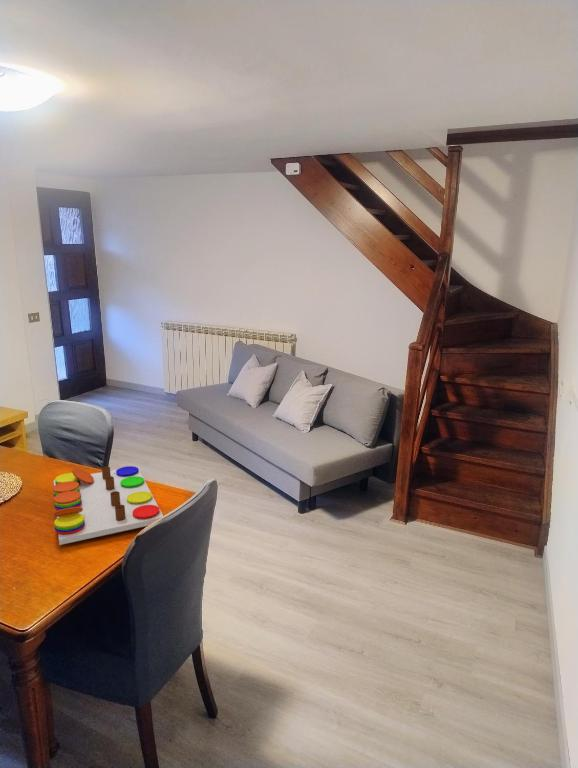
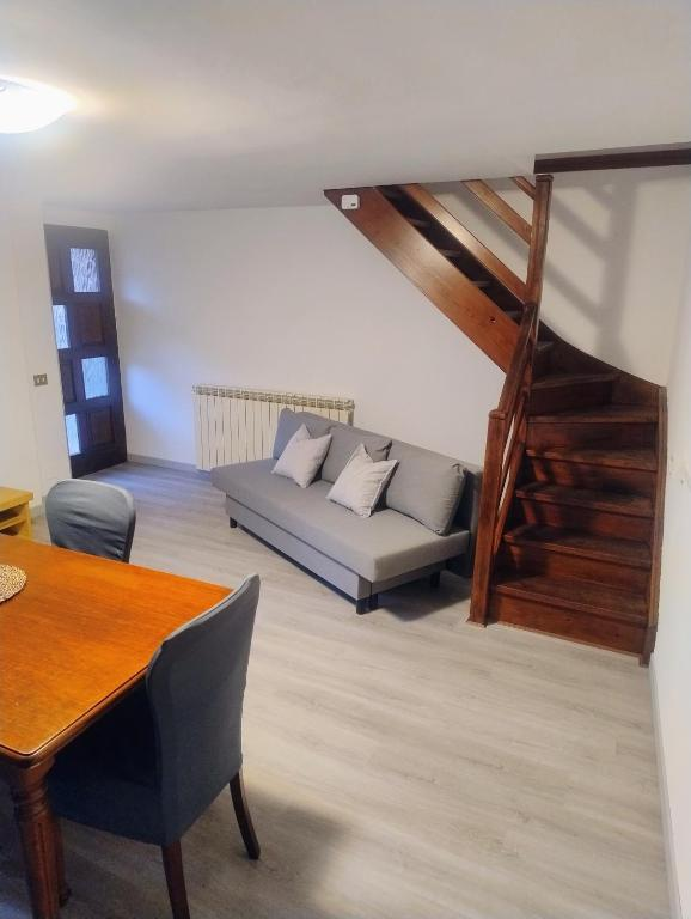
- board game (102, 492)
